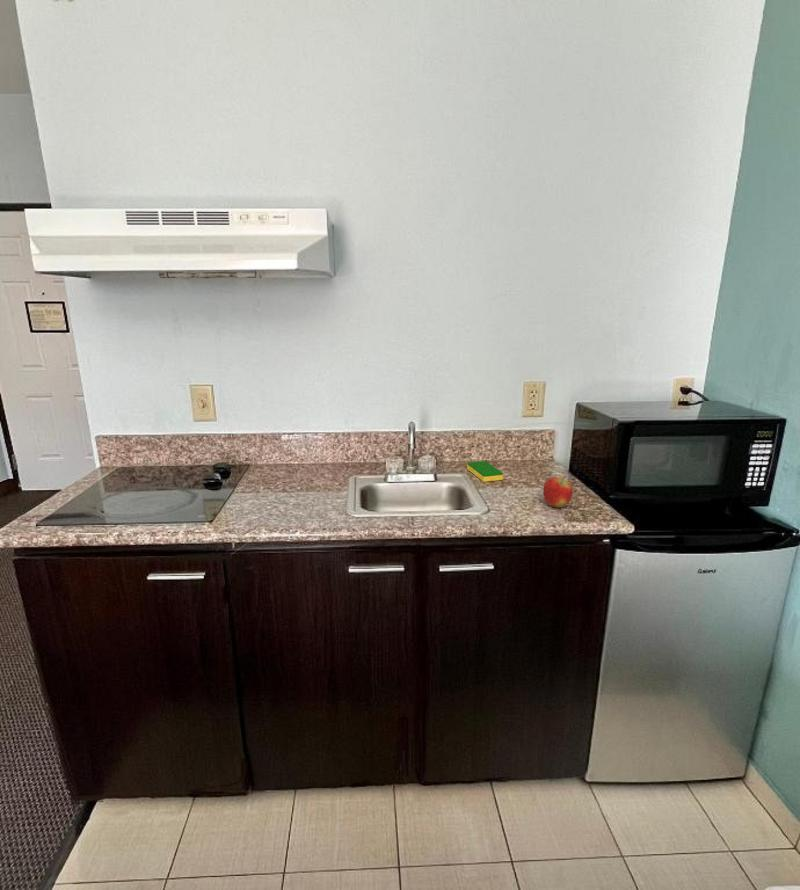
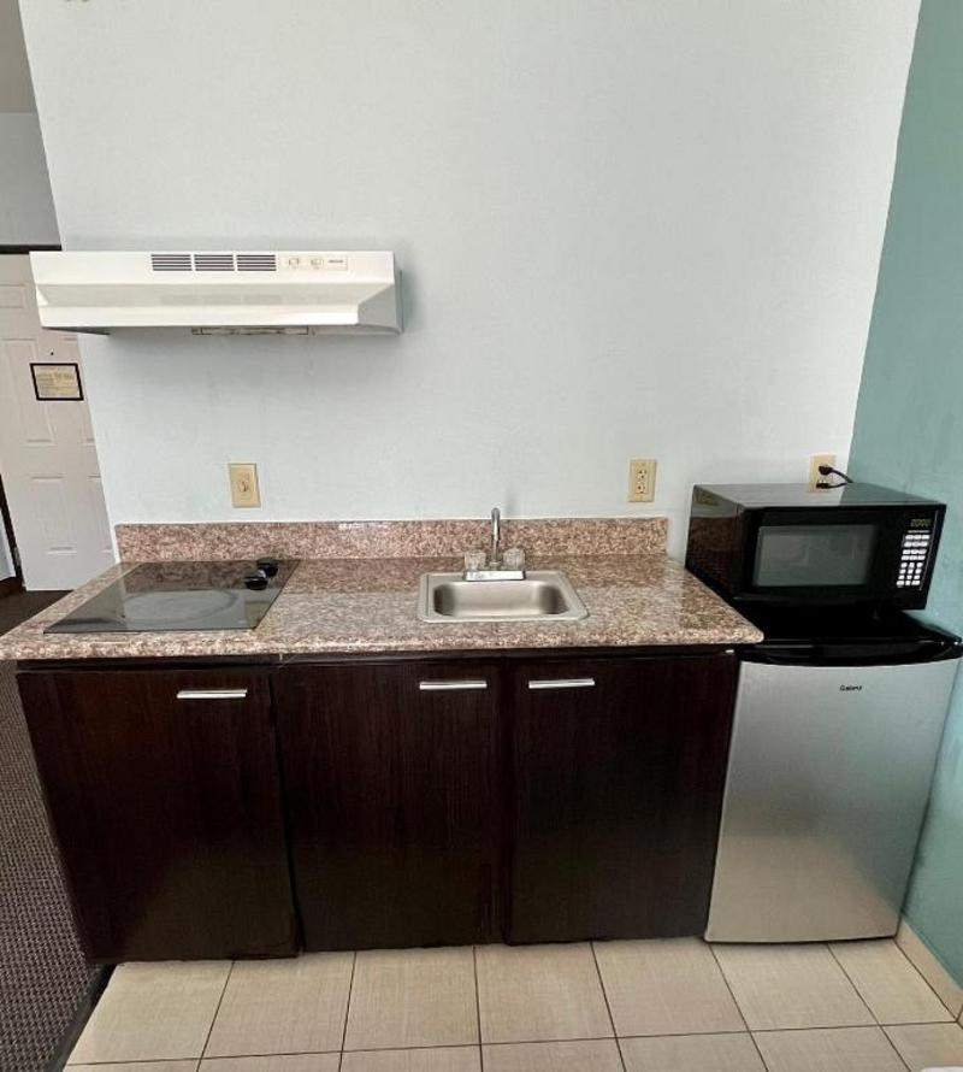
- apple (557, 490)
- dish sponge (484, 471)
